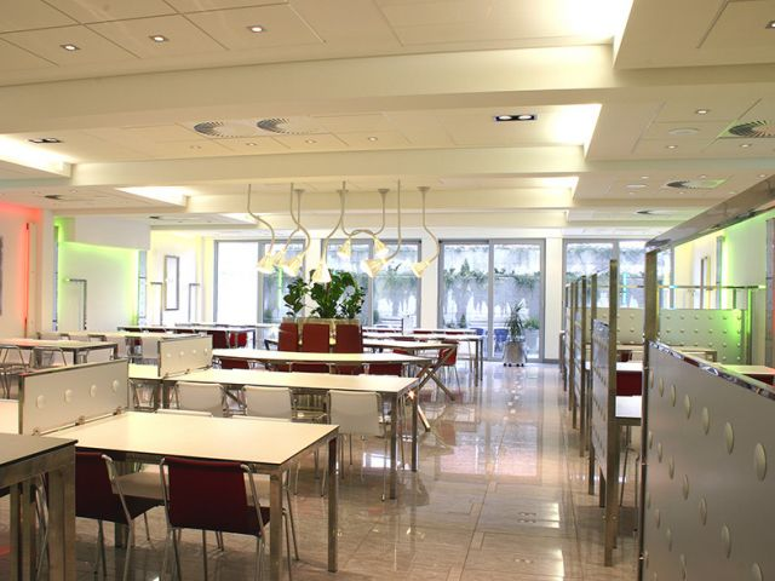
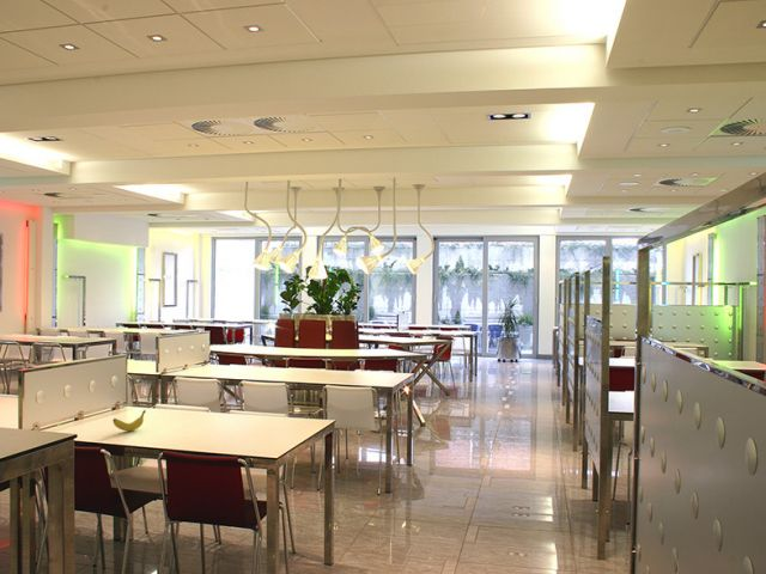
+ banana (130, 422)
